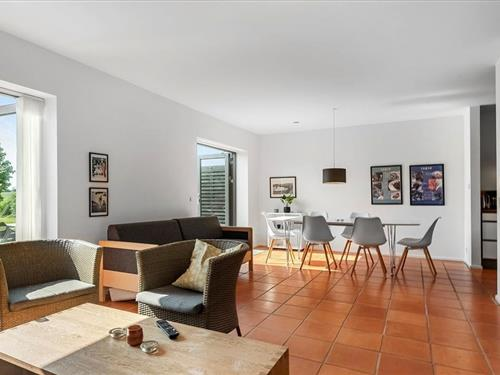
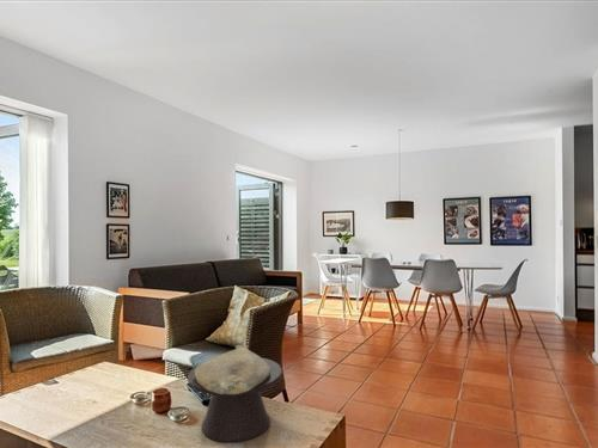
+ decorative bowl (238, 391)
